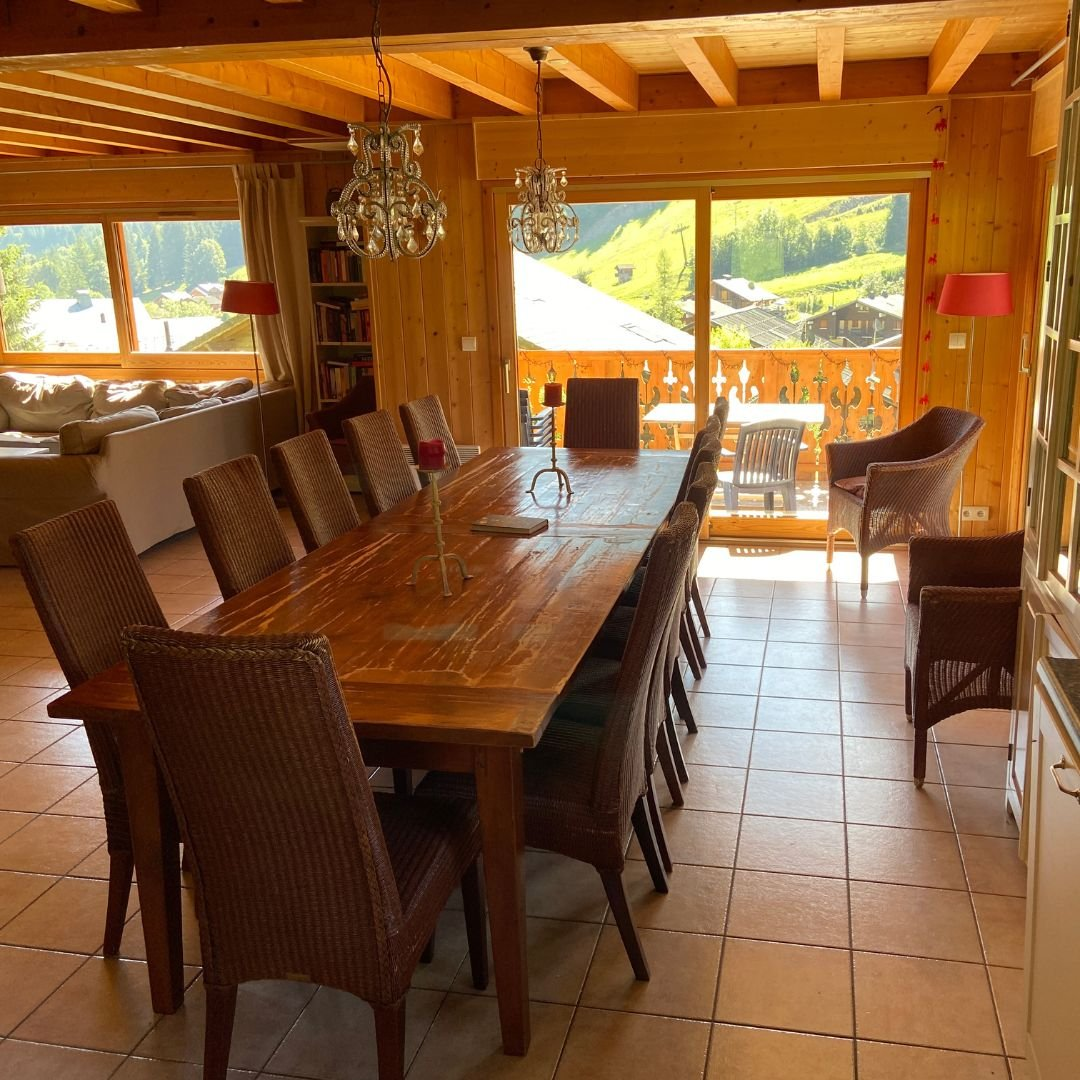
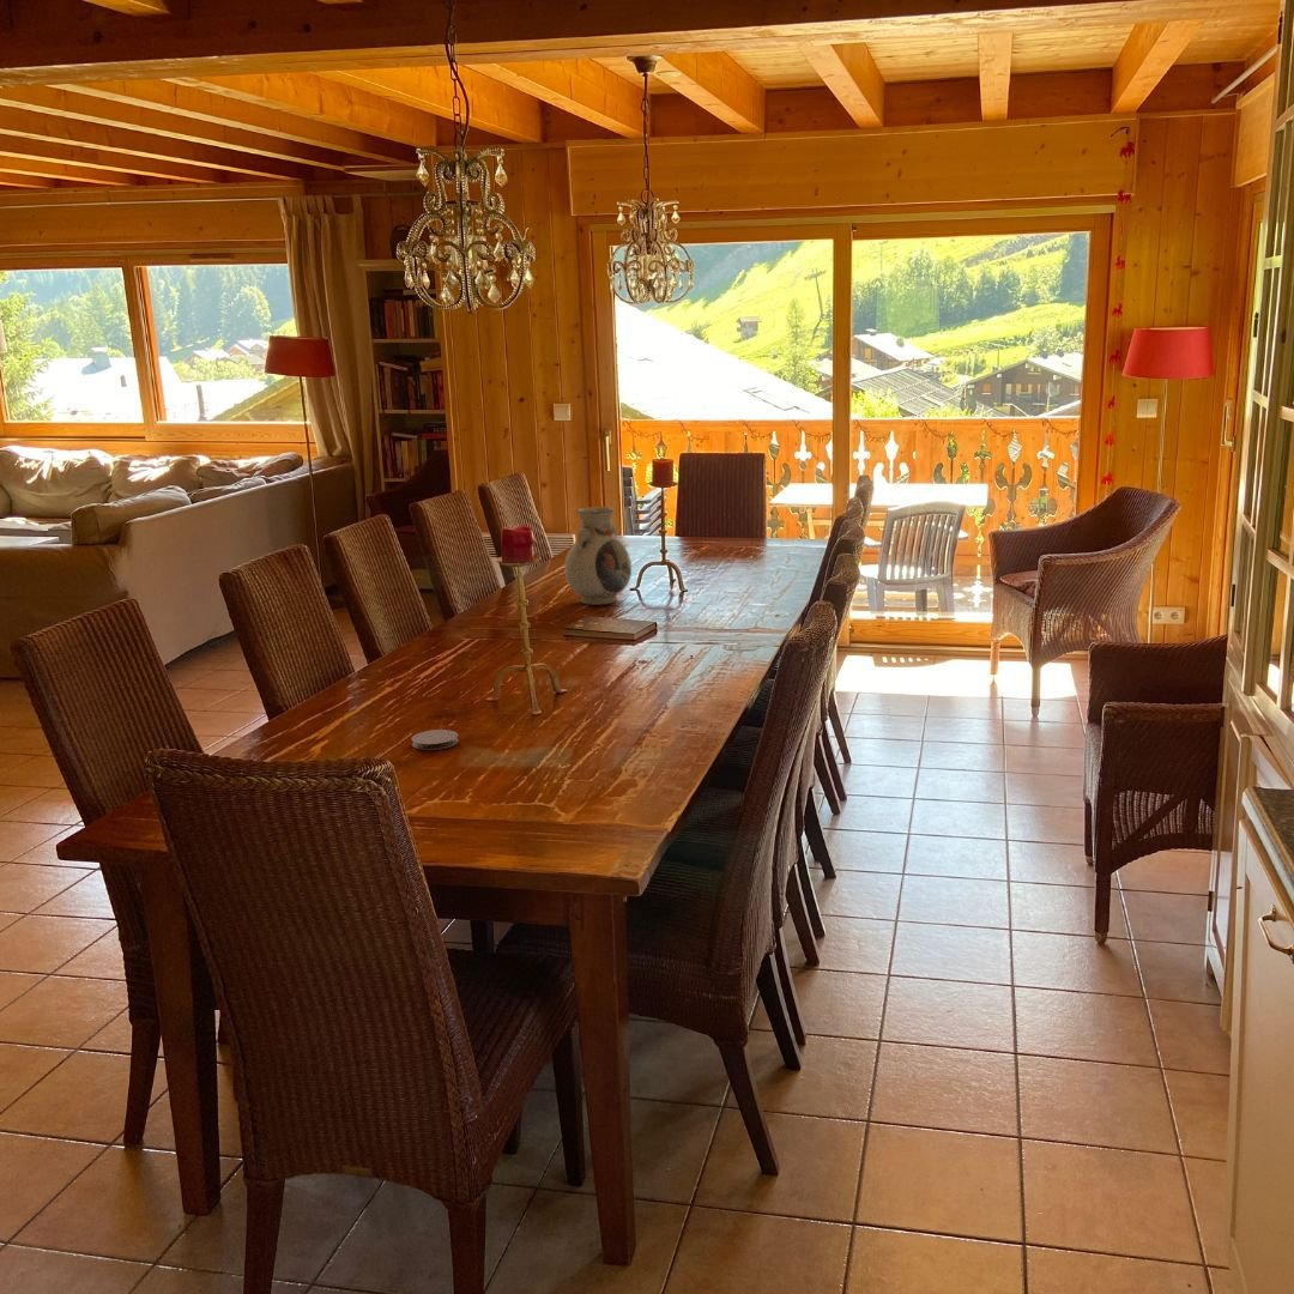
+ coaster (435, 739)
+ vase (597, 555)
